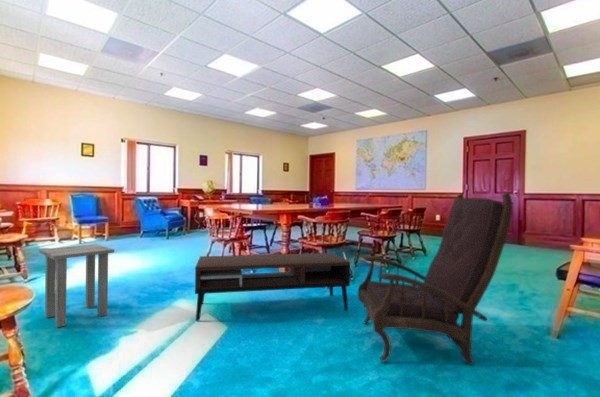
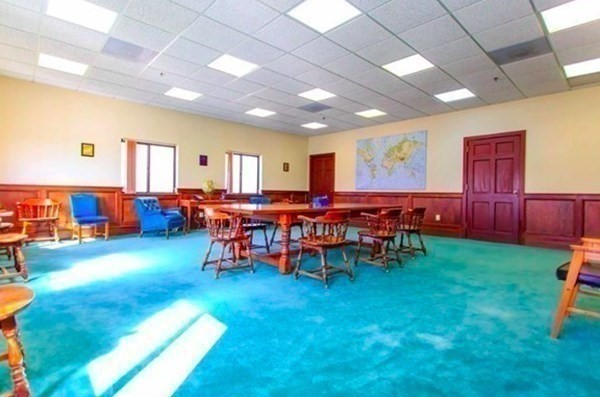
- side table (86, 282)
- armchair (428, 268)
- coffee table (272, 282)
